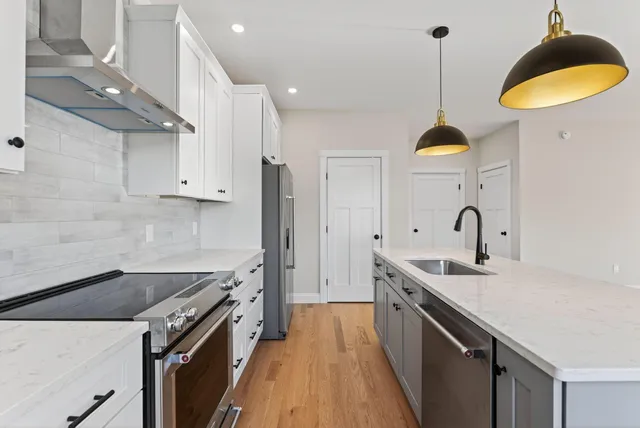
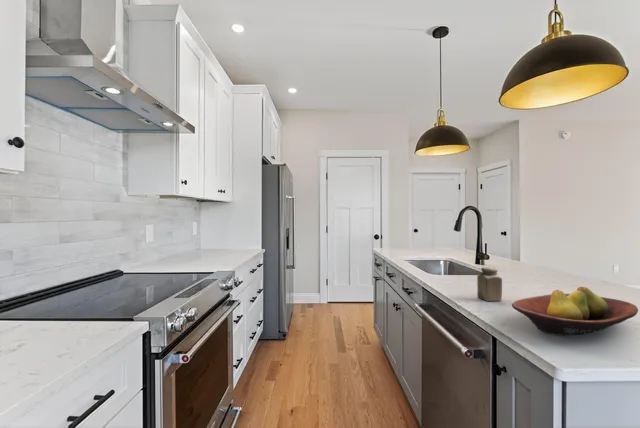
+ fruit bowl (573, 307)
+ salt shaker (489, 283)
